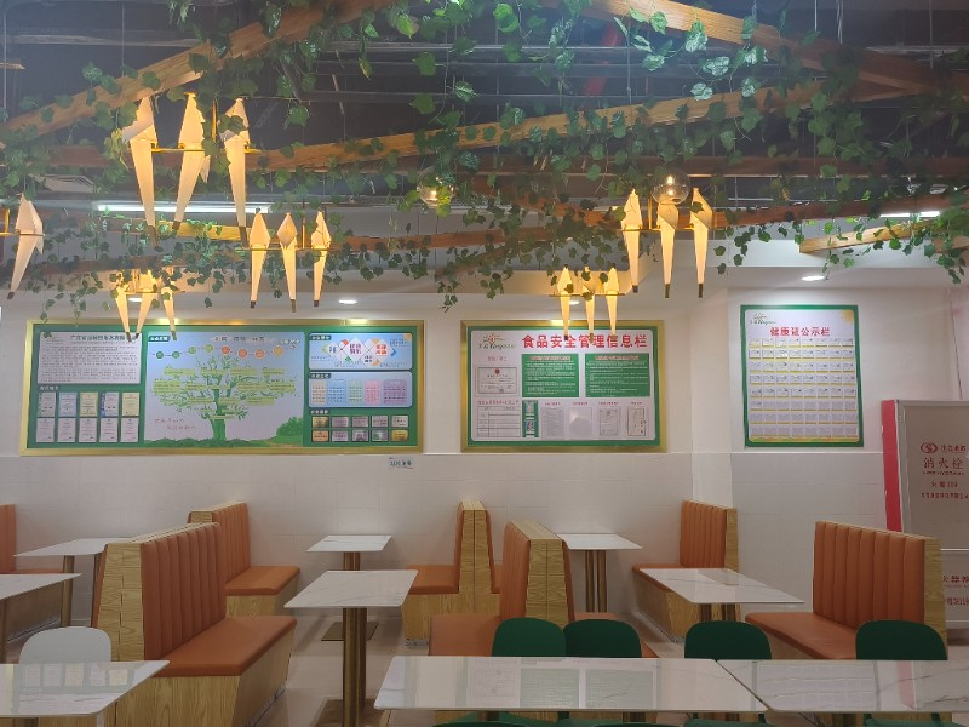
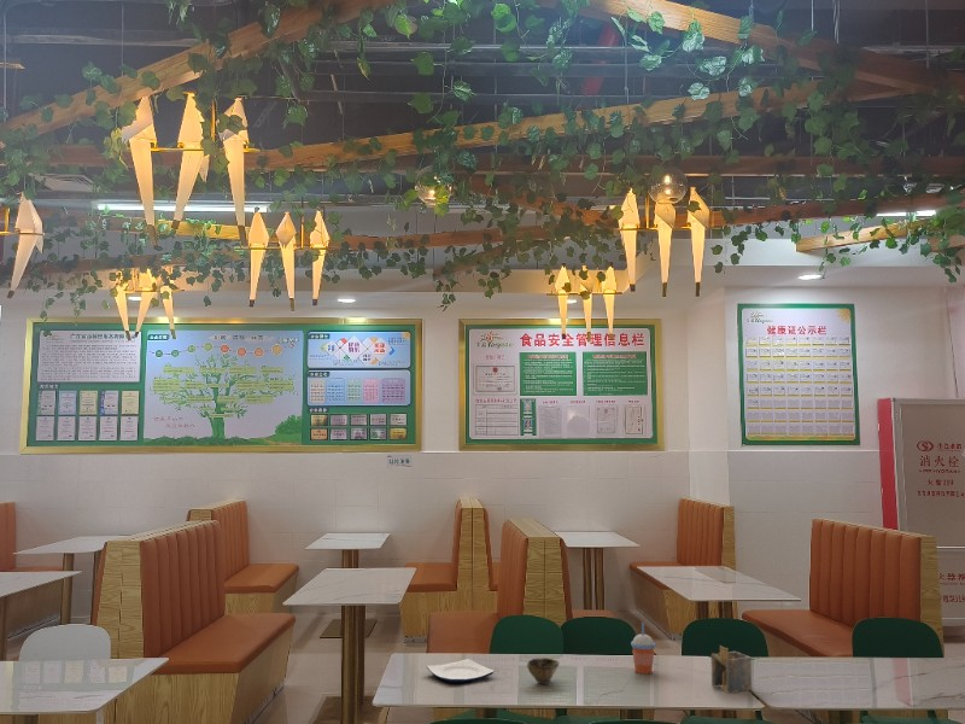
+ napkin holder (731, 665)
+ plate (460, 672)
+ cup with straw (643, 647)
+ ceramic bowl (543, 672)
